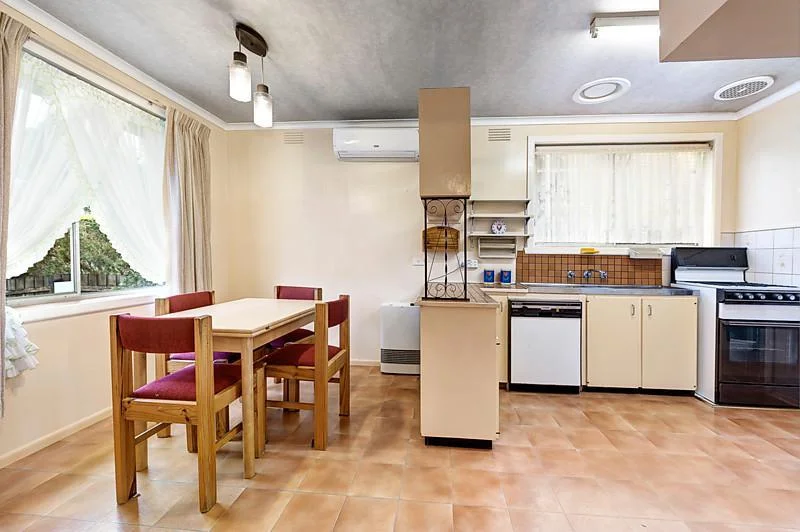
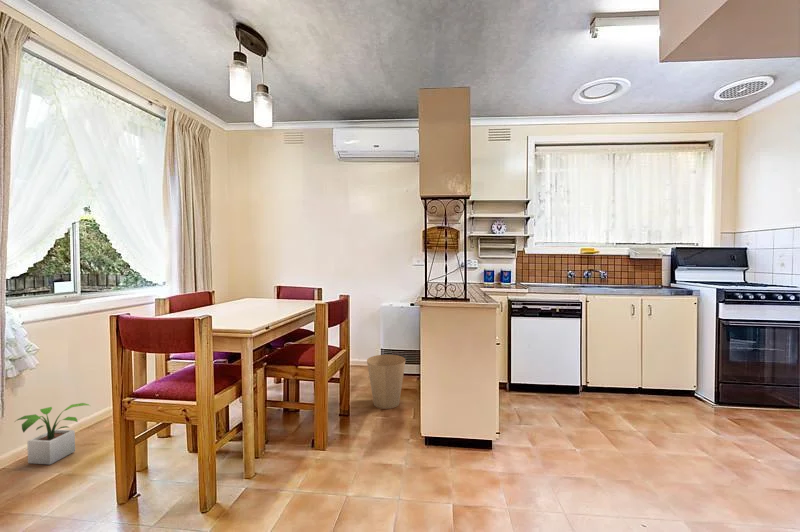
+ trash can (386, 381)
+ potted plant (47, 434)
